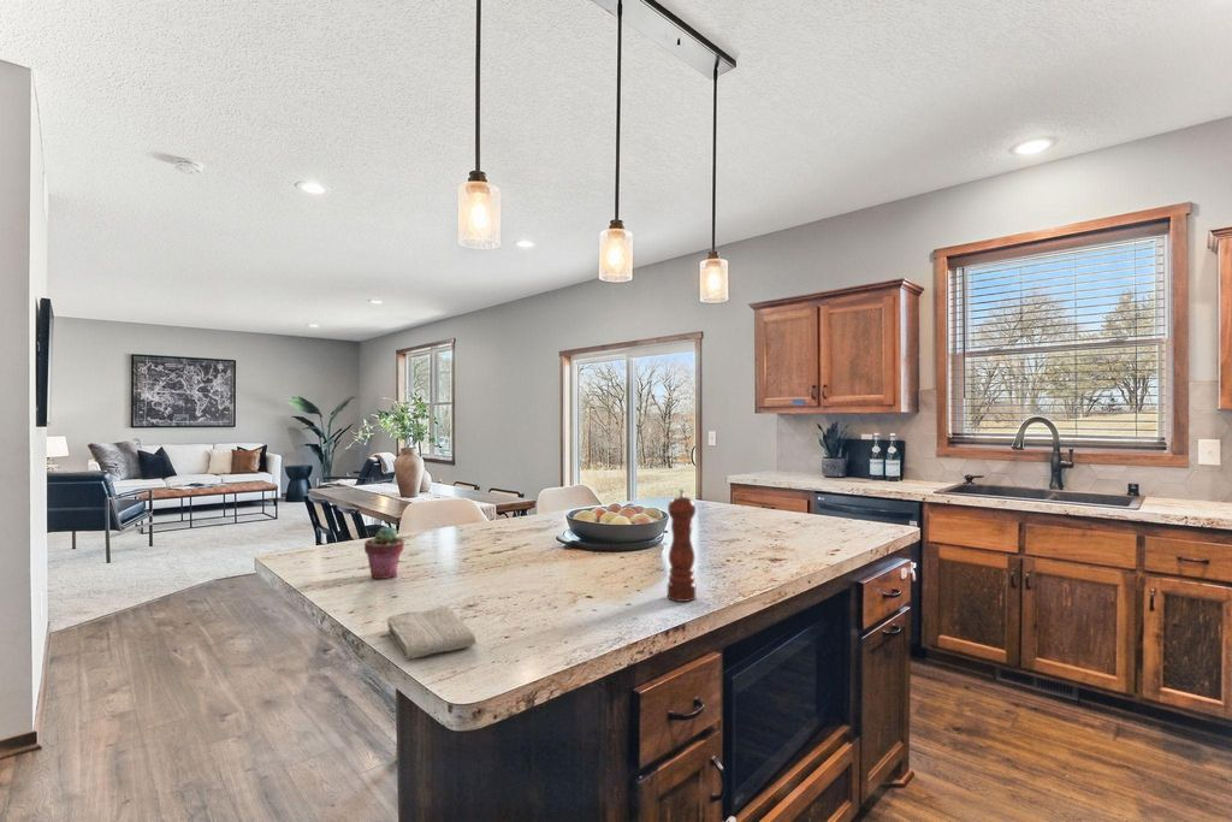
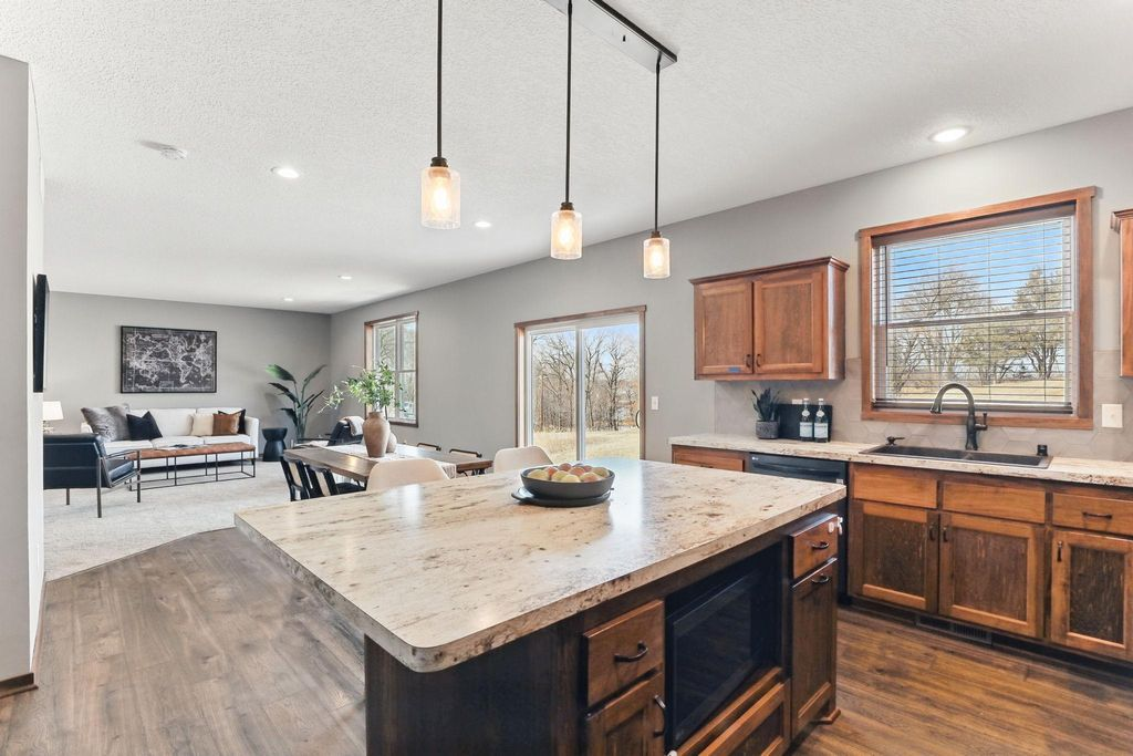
- pepper mill (681, 543)
- potted succulent (384, 550)
- washcloth (428, 629)
